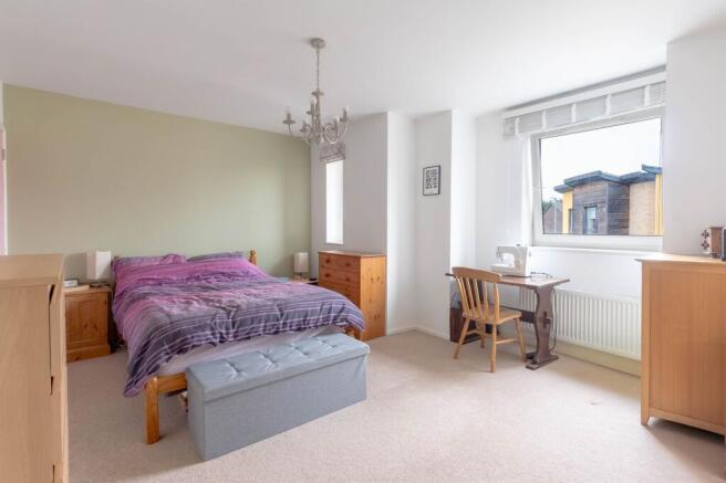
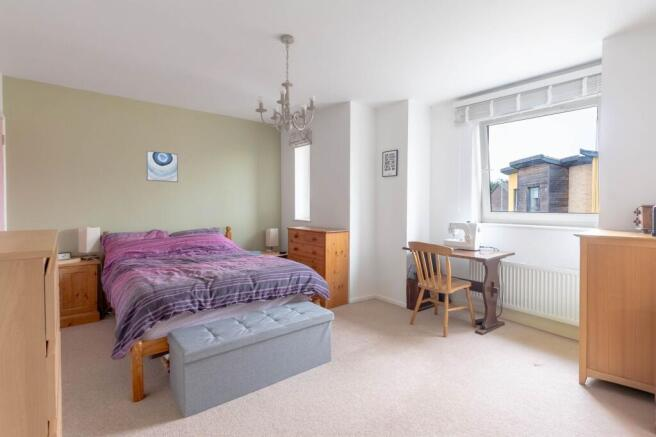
+ wall art (162, 166)
